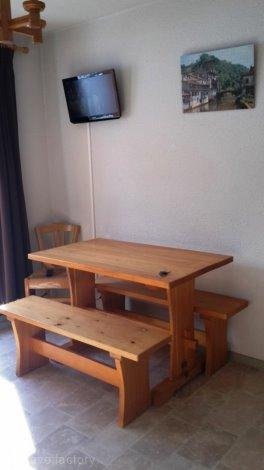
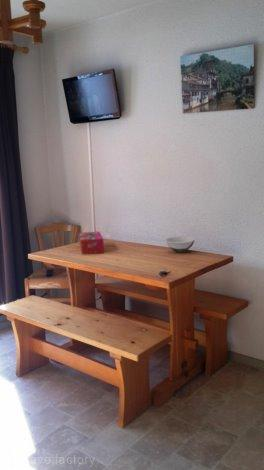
+ bowl (180, 245)
+ tissue box (91, 242)
